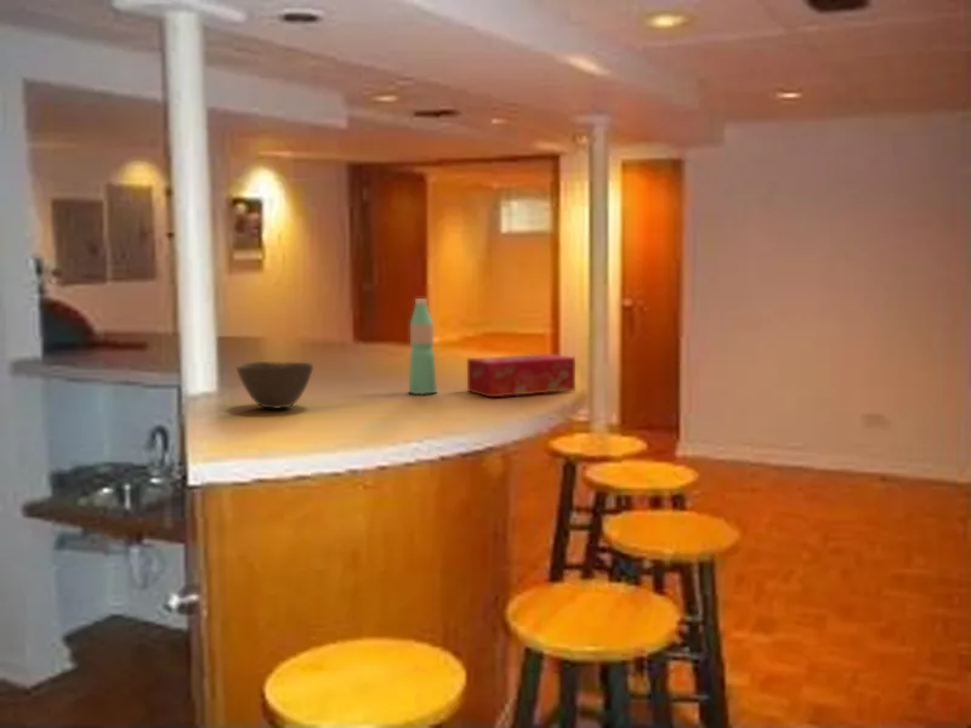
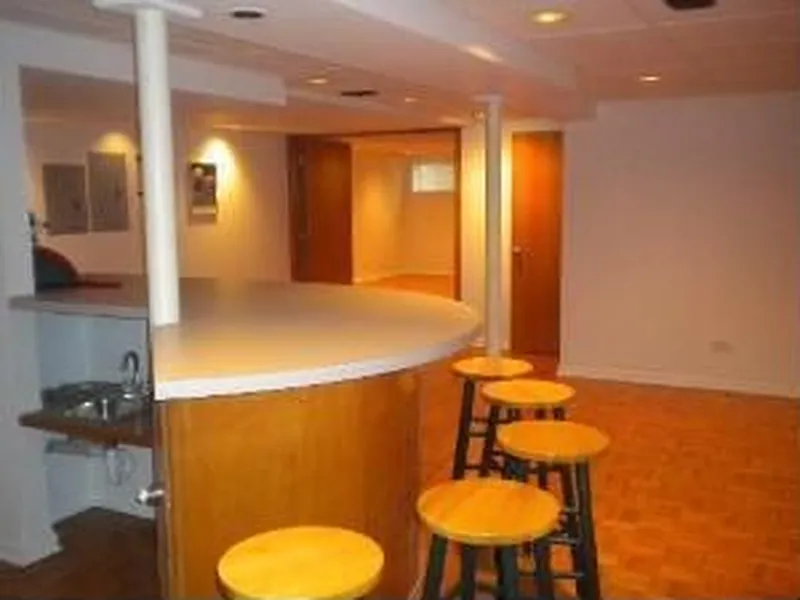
- bowl (274, 385)
- water bottle (421, 345)
- tissue box (521, 374)
